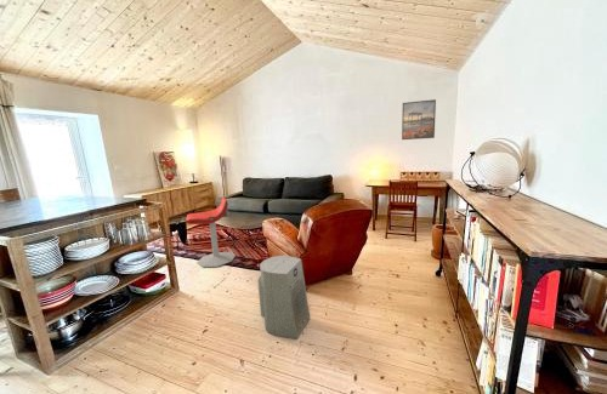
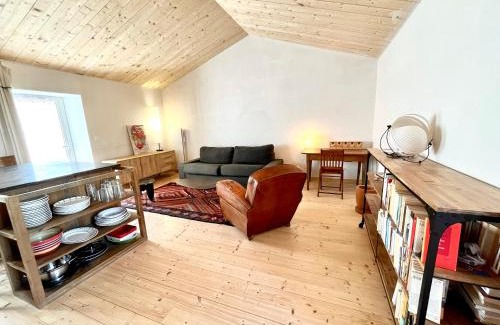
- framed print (418, 120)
- stool (210, 230)
- fan (280, 293)
